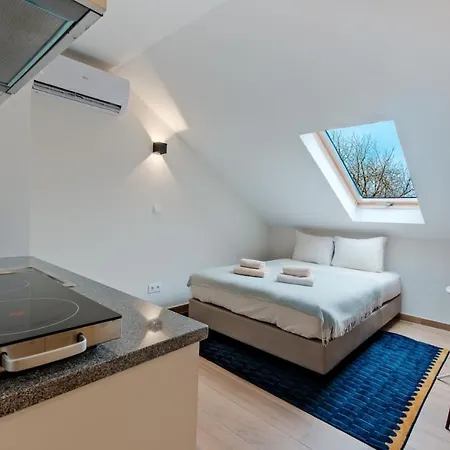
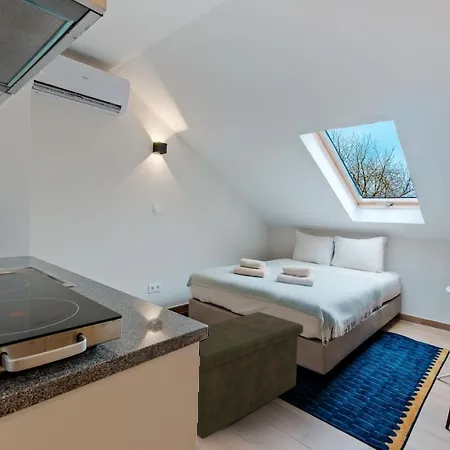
+ storage bench (235, 363)
